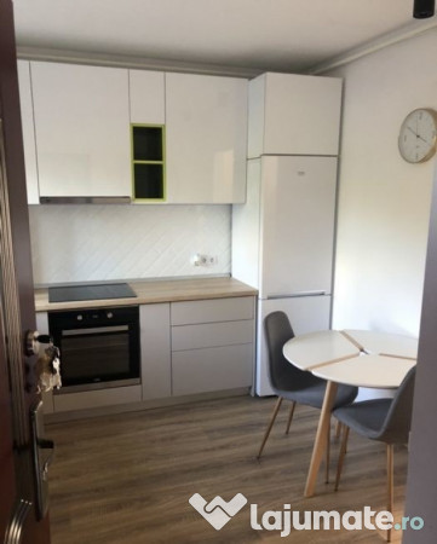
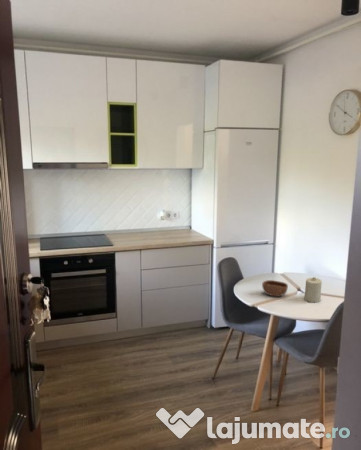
+ candle (313, 287)
+ bowl (274, 288)
